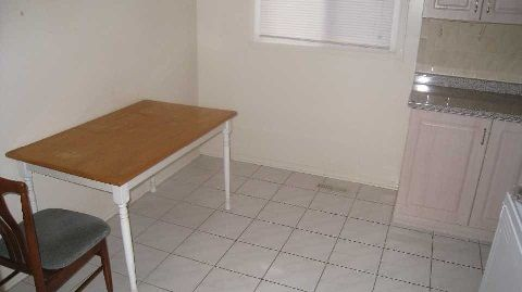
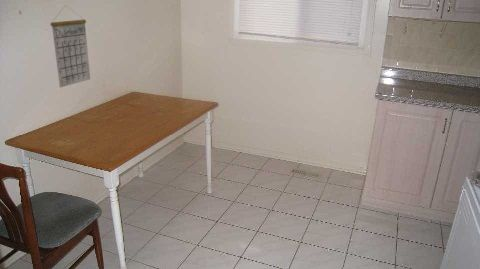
+ calendar (71, 45)
